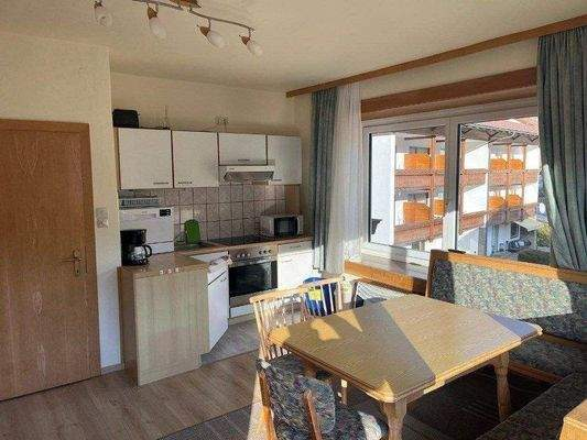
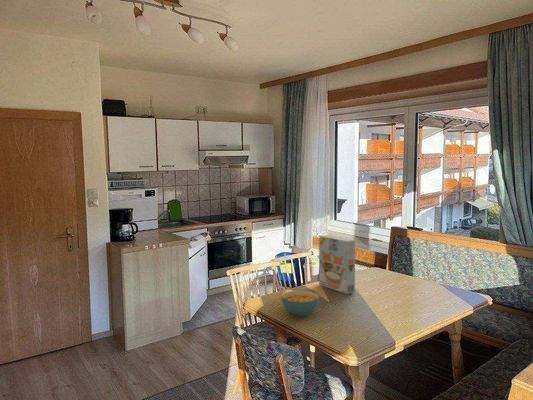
+ cereal box (336, 263)
+ cereal bowl (300, 305)
